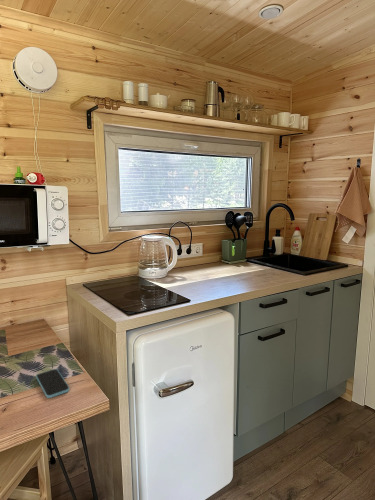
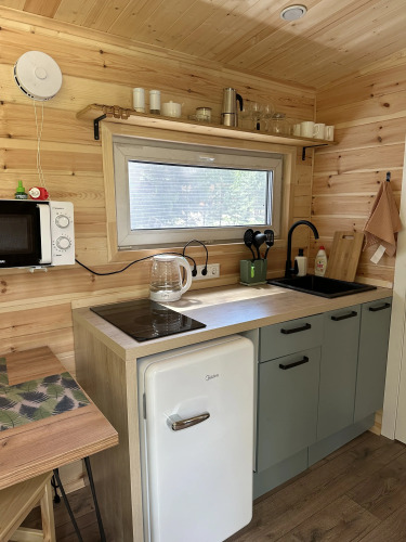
- smartphone (52, 382)
